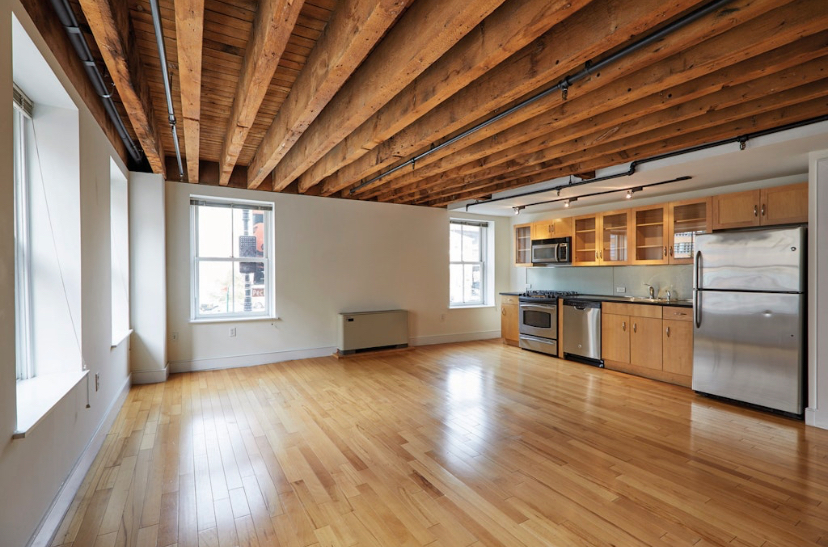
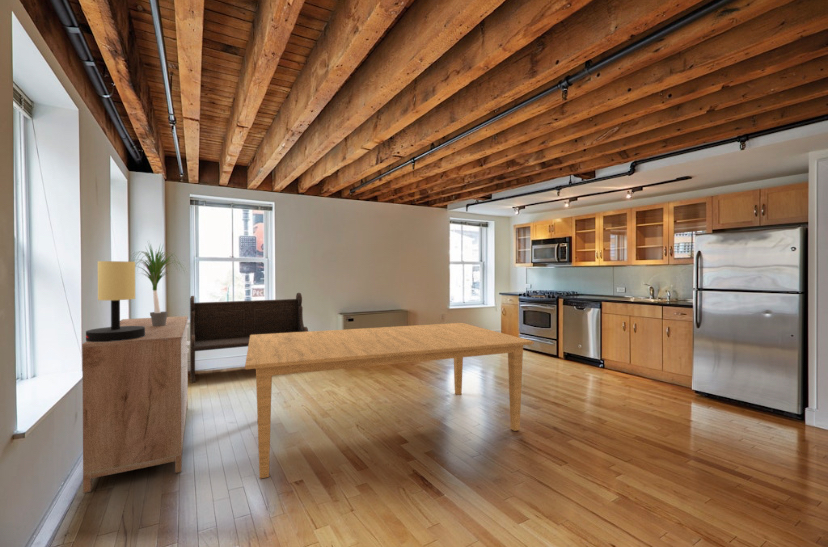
+ potted plant (155, 281)
+ dining table (385, 364)
+ bench (251, 332)
+ sideboard (149, 383)
+ table lamp (116, 299)
